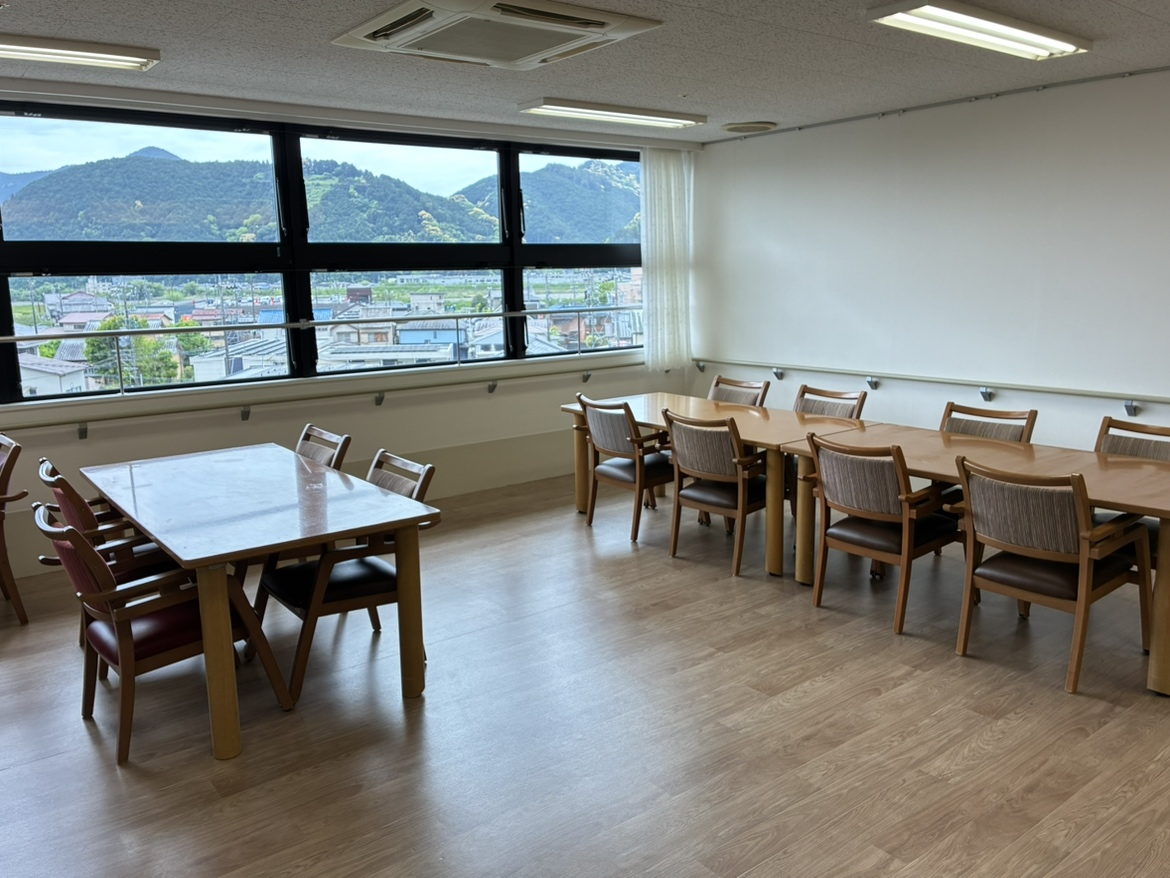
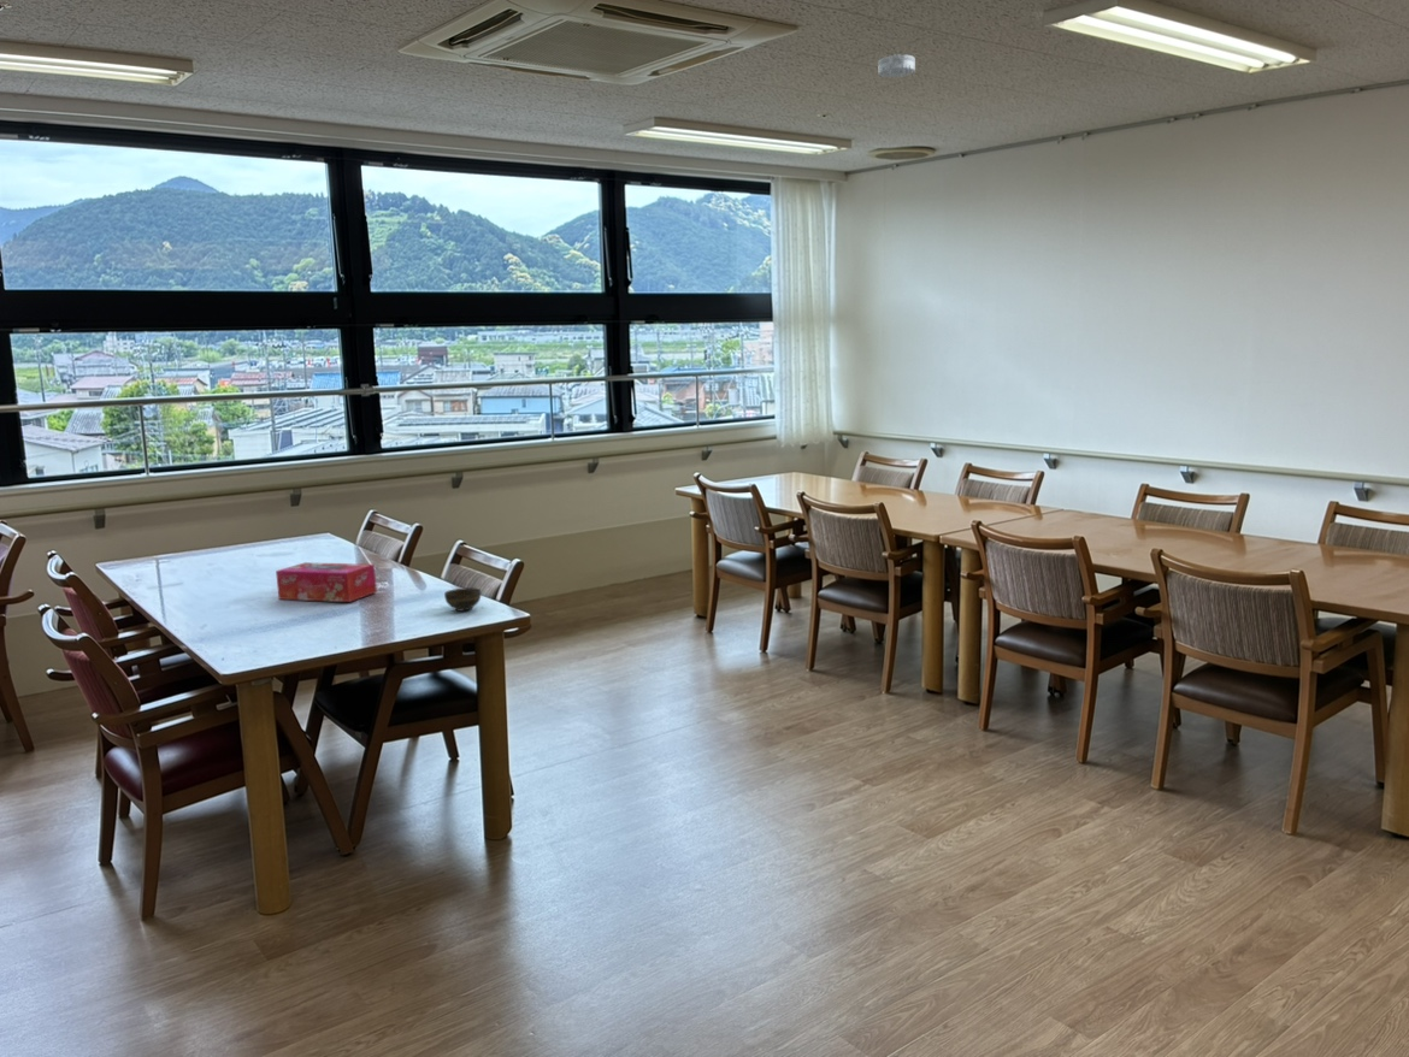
+ cup (464, 600)
+ tissue box (326, 581)
+ smoke detector (896, 65)
